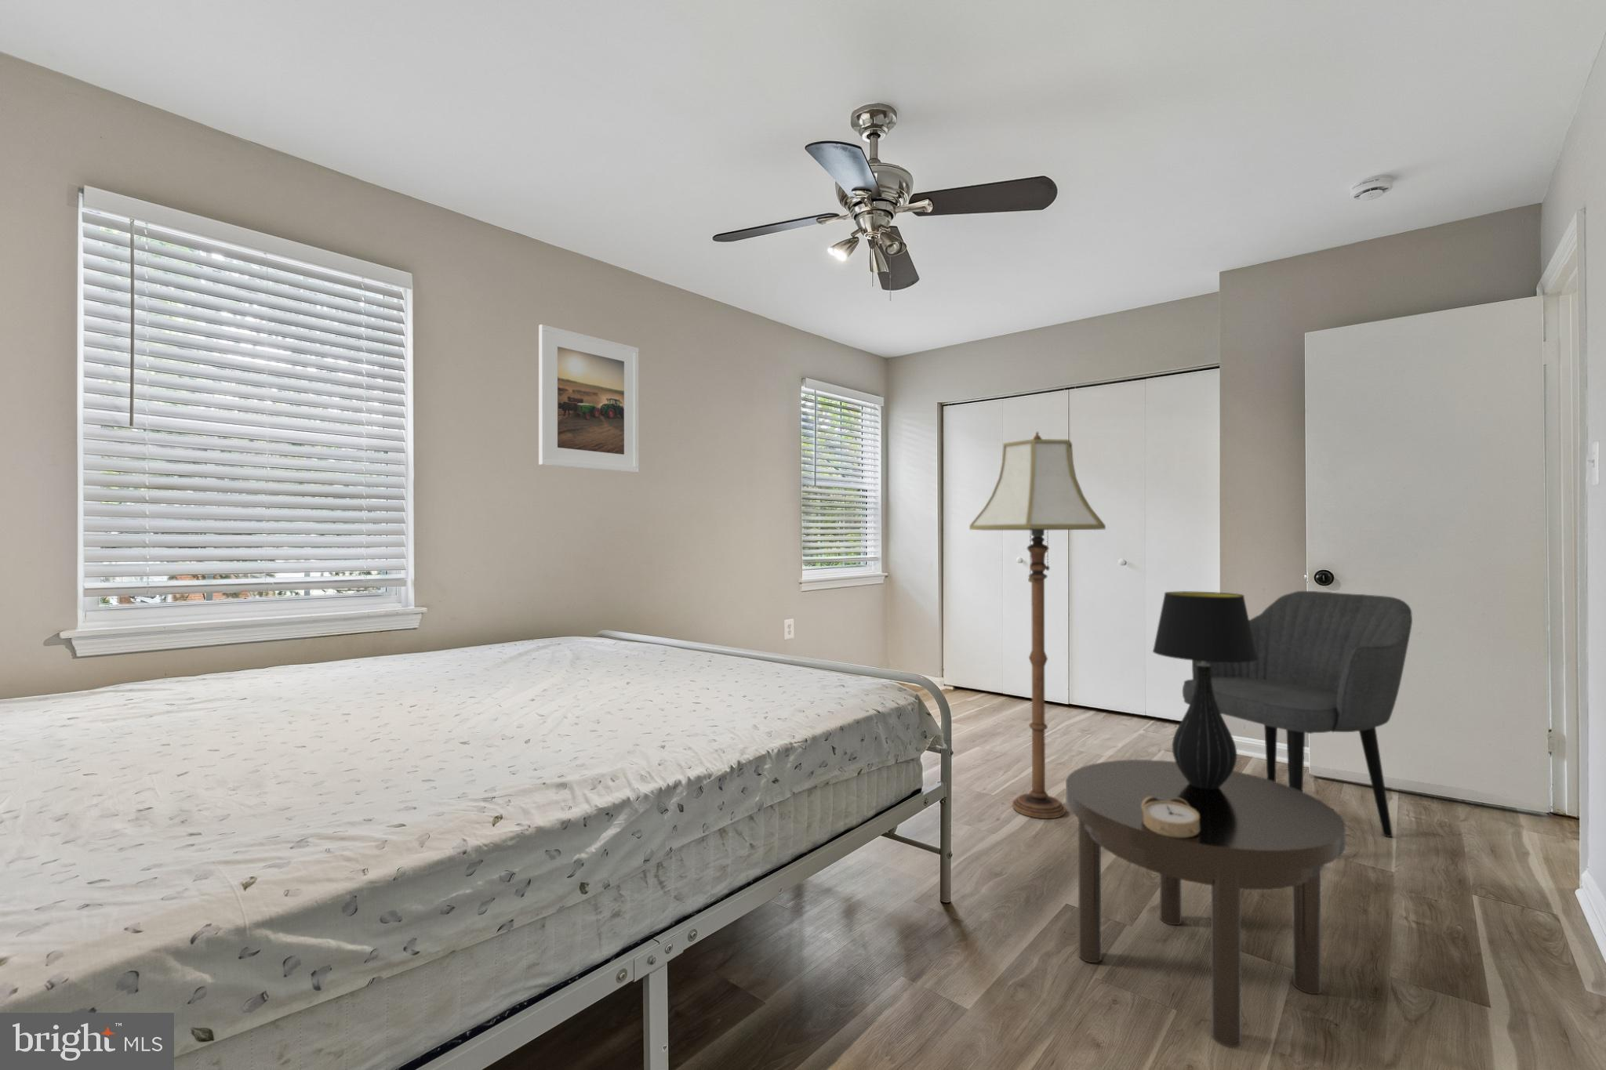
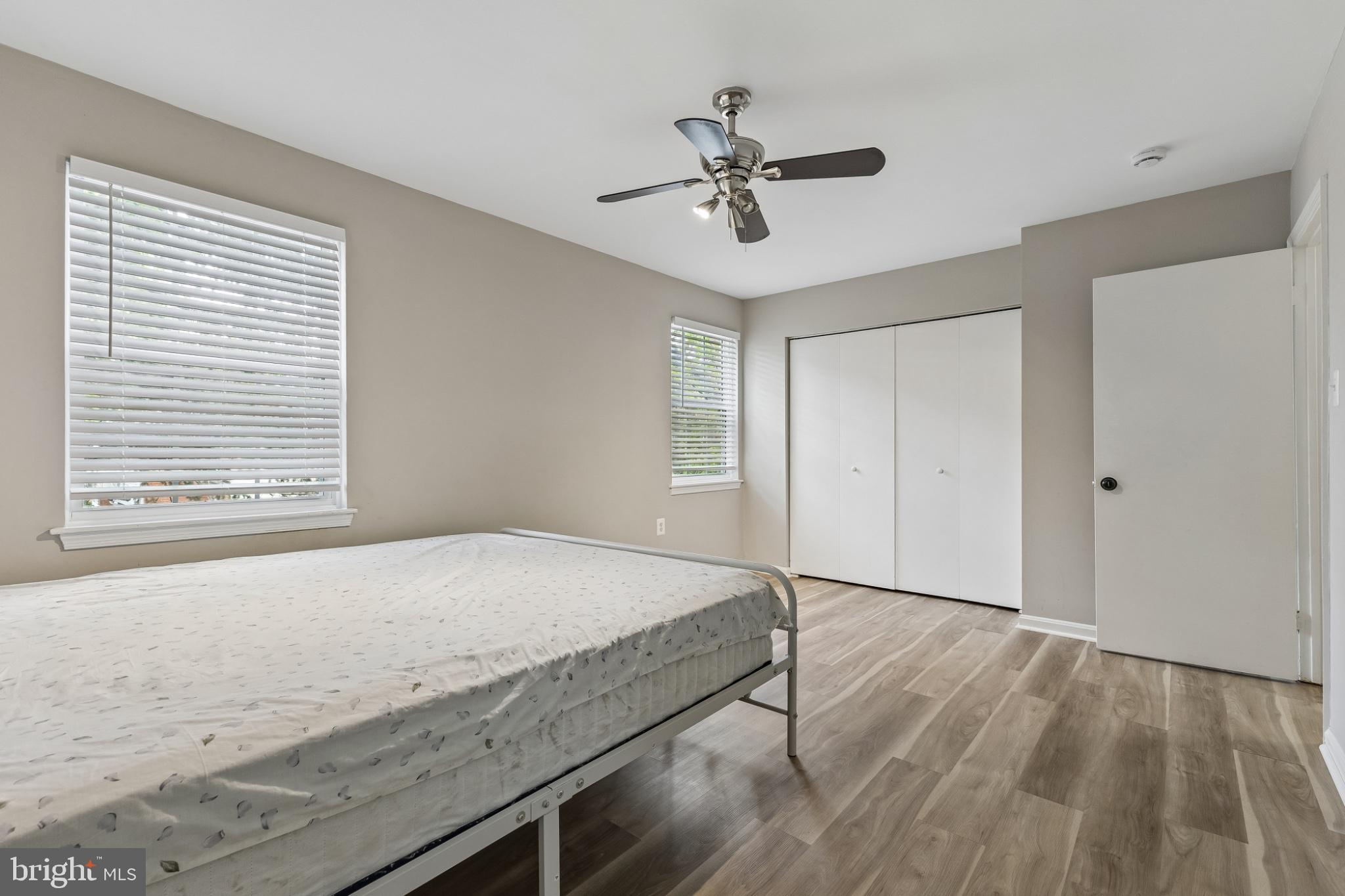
- floor lamp (1038, 620)
- armchair (1290, 707)
- alarm clock (1169, 812)
- side table (1194, 881)
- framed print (591, 402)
- table lamp (1202, 688)
